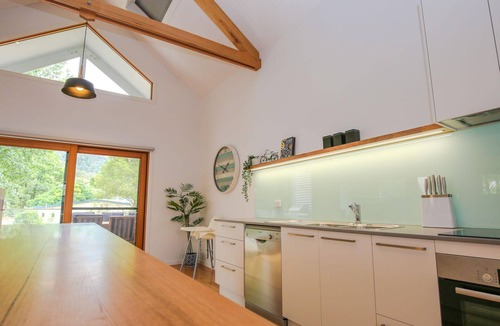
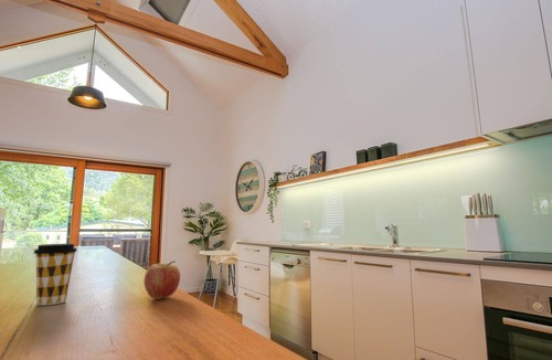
+ fruit (162, 278)
+ coffee cup (54, 273)
